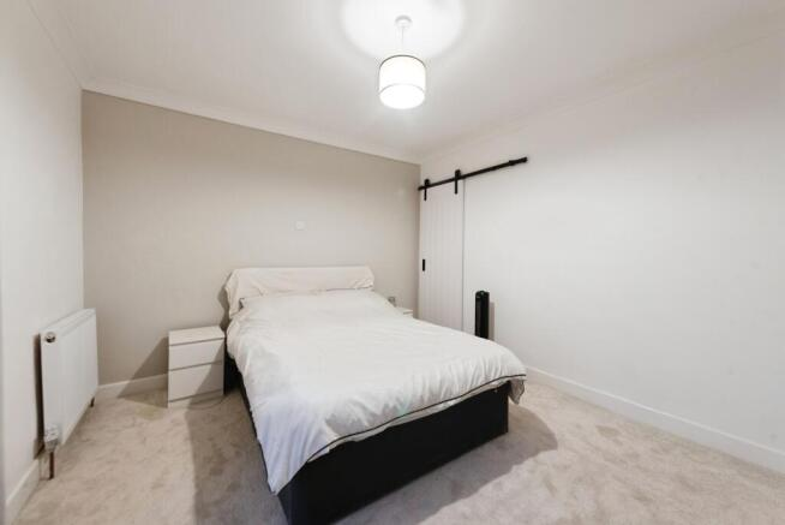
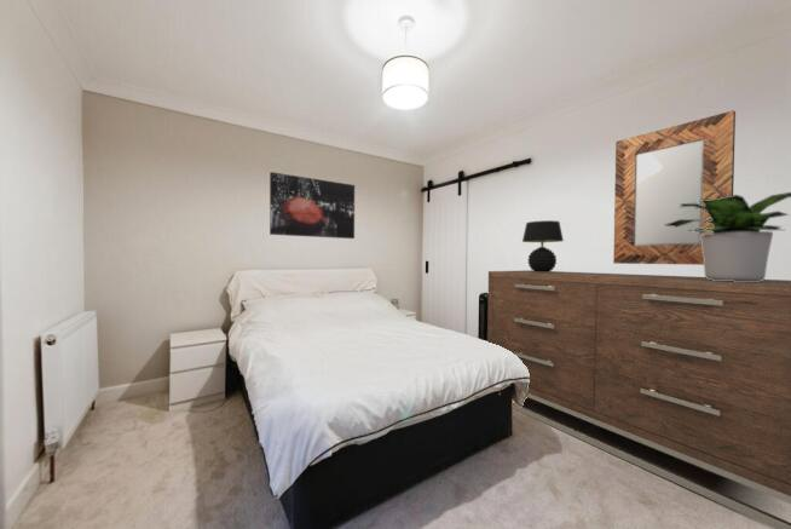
+ dresser (613, 353)
+ table lamp (542, 247)
+ home mirror (666, 196)
+ wall art (314, 207)
+ potted plant (728, 241)
